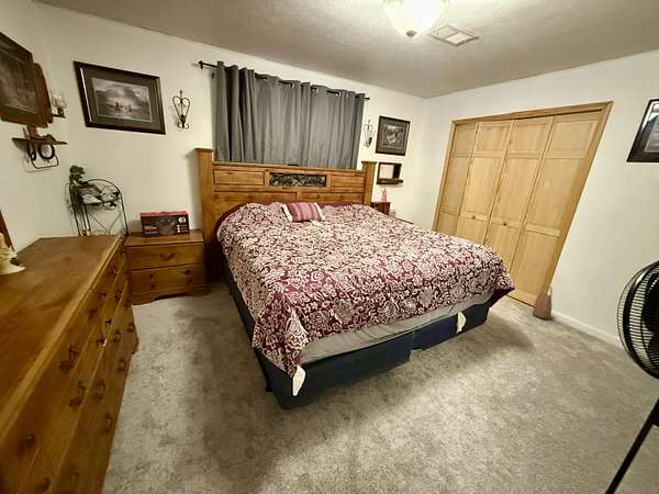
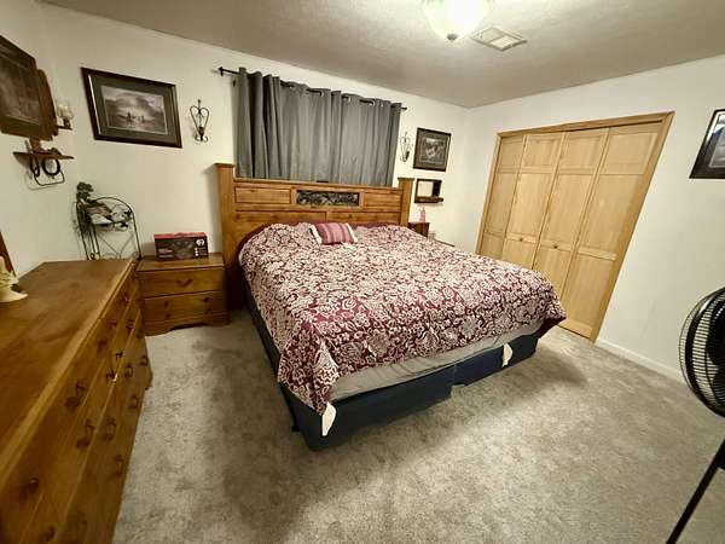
- basket (545, 302)
